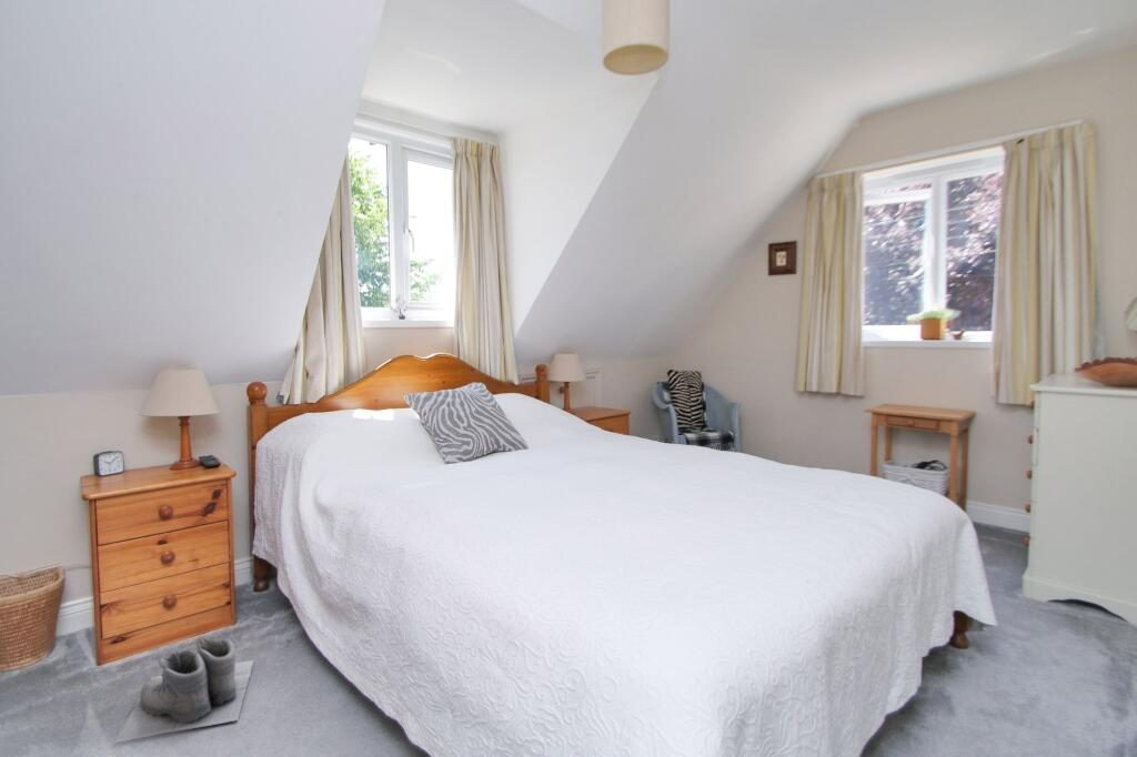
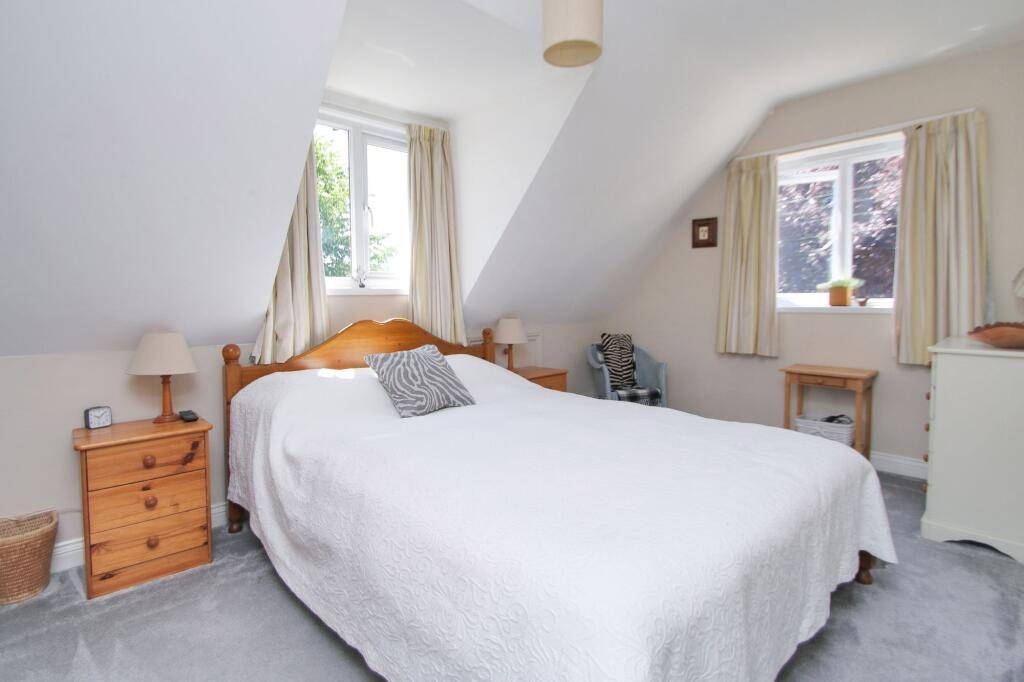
- boots (191, 668)
